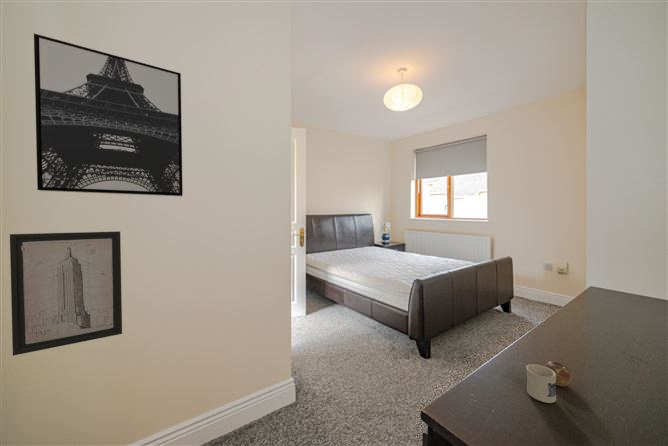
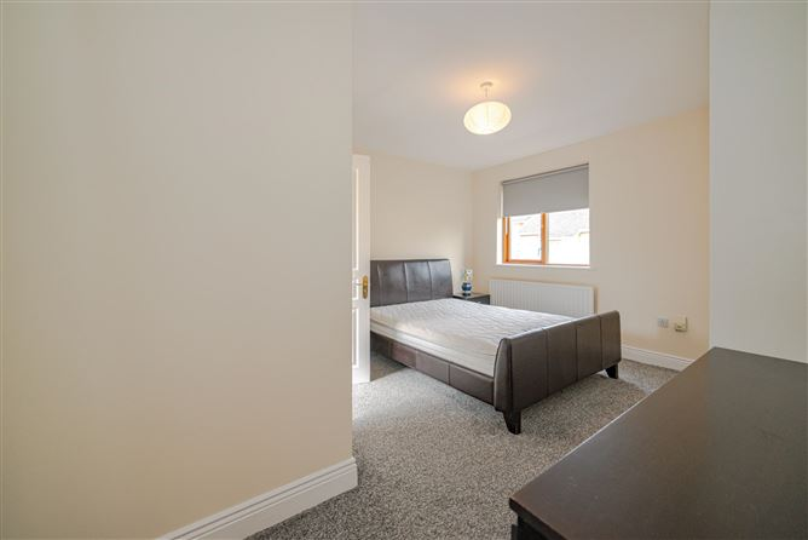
- wall art (117, 126)
- mug (549, 377)
- wall art (71, 288)
